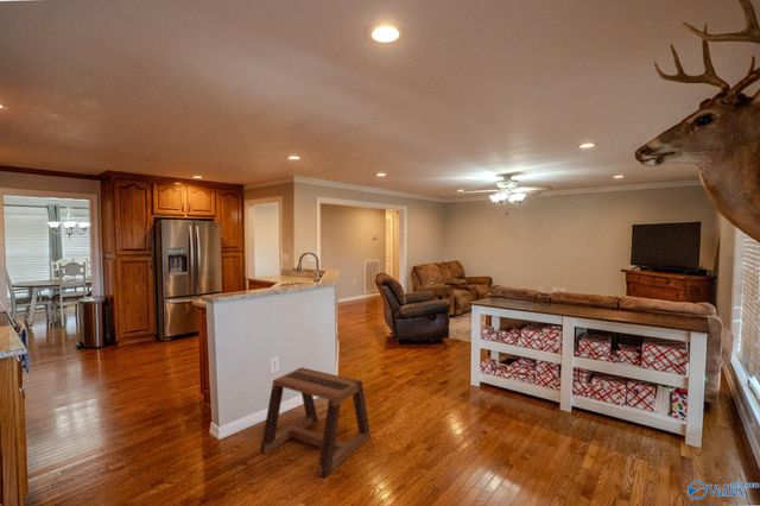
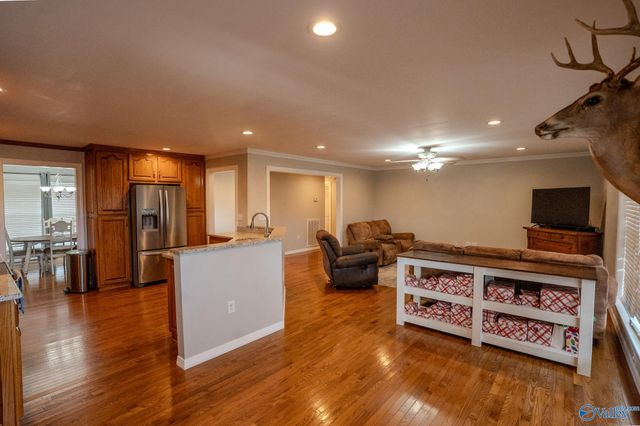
- stool (315, 412)
